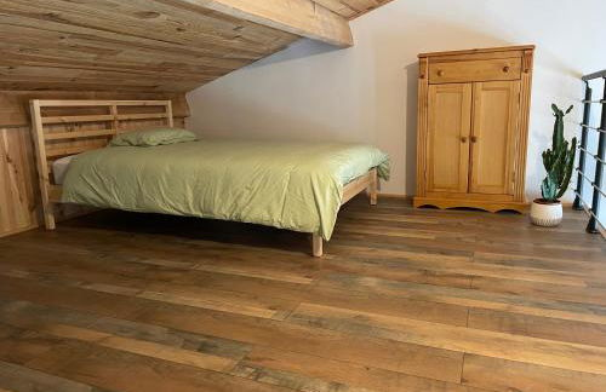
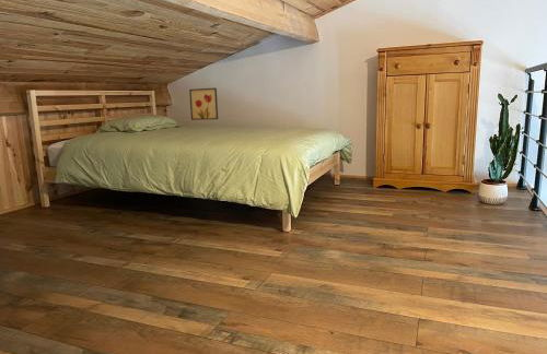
+ wall art (203, 104)
